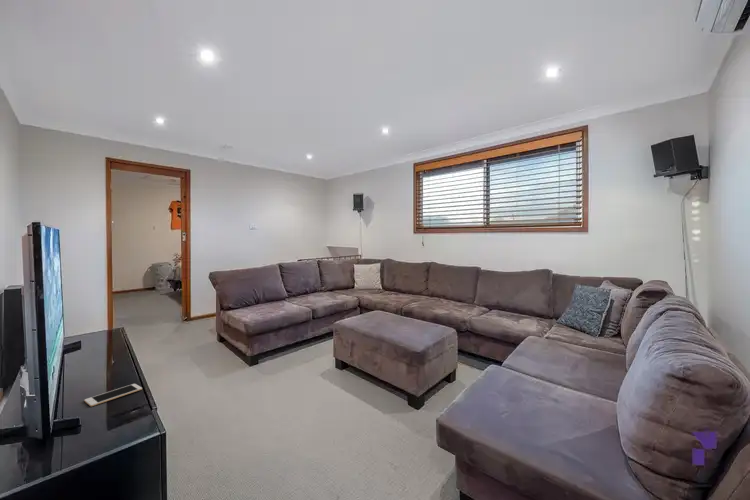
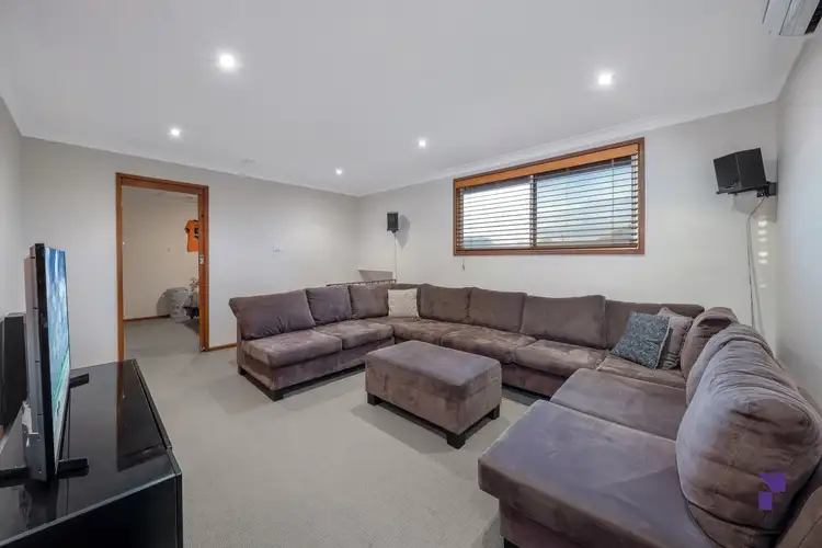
- cell phone (114, 394)
